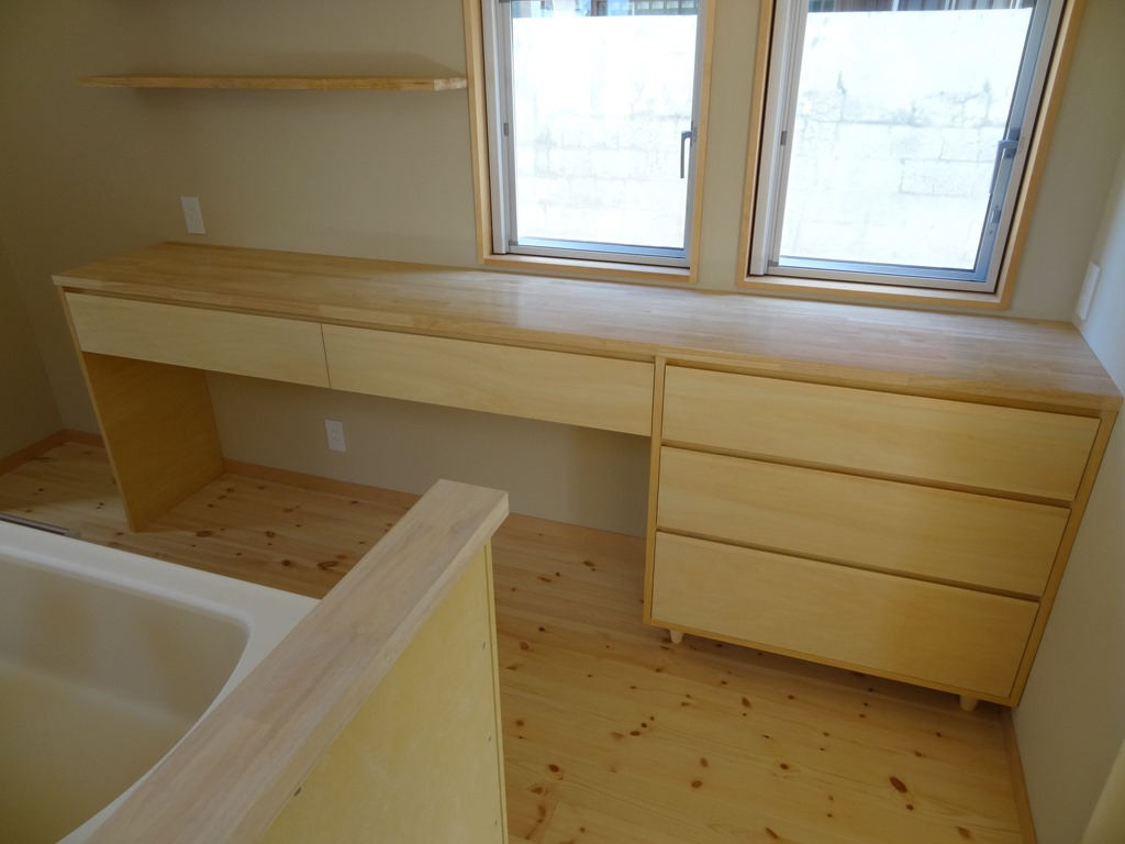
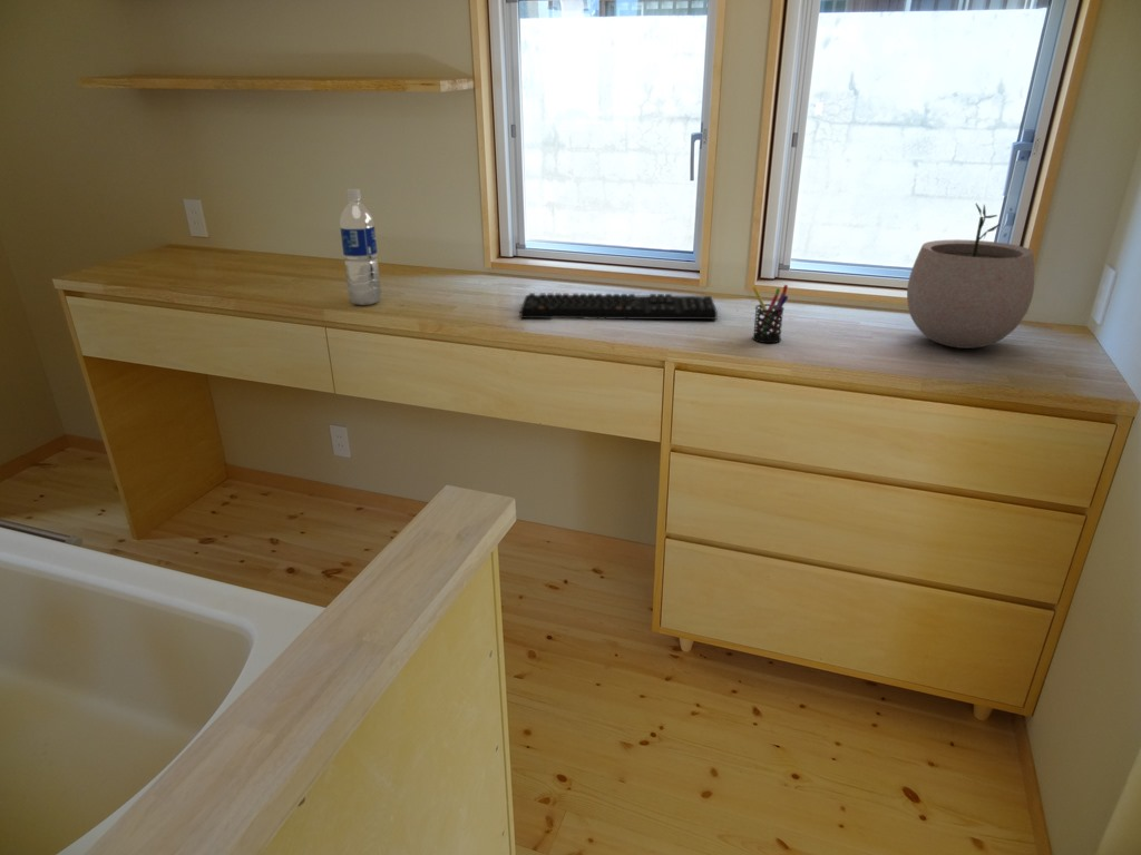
+ plant pot (971, 275)
+ water bottle (359, 247)
+ keyboard (617, 305)
+ pen holder (771, 311)
